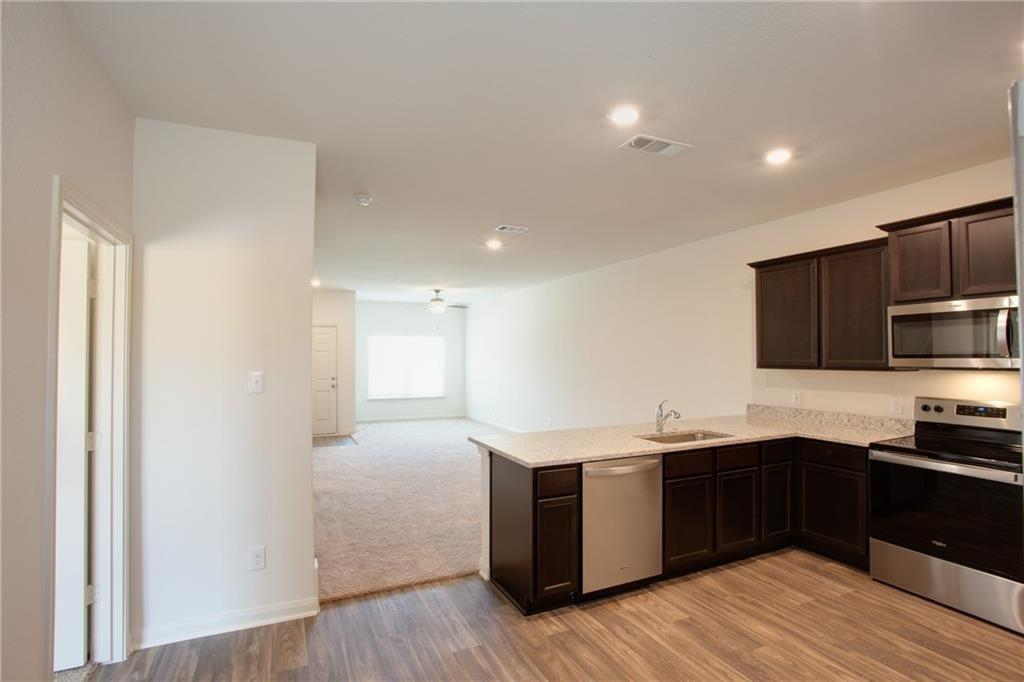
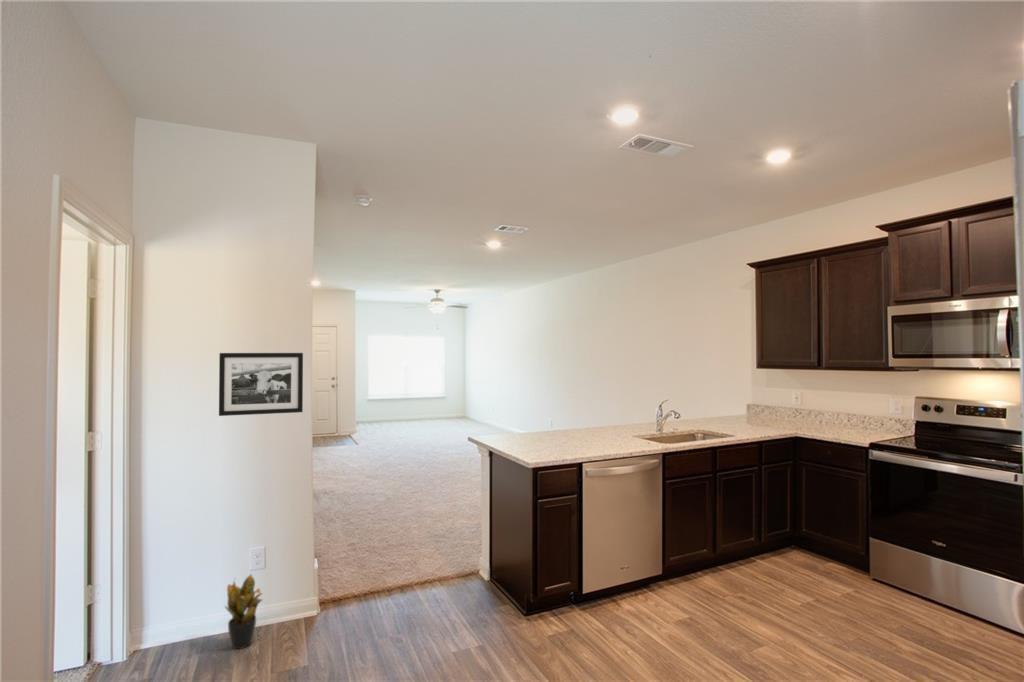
+ potted plant (244, 608)
+ picture frame (262, 383)
